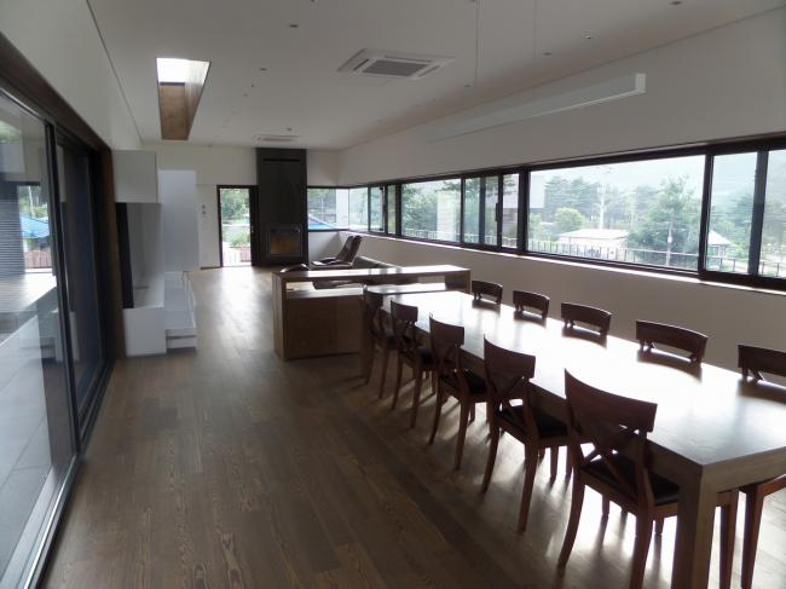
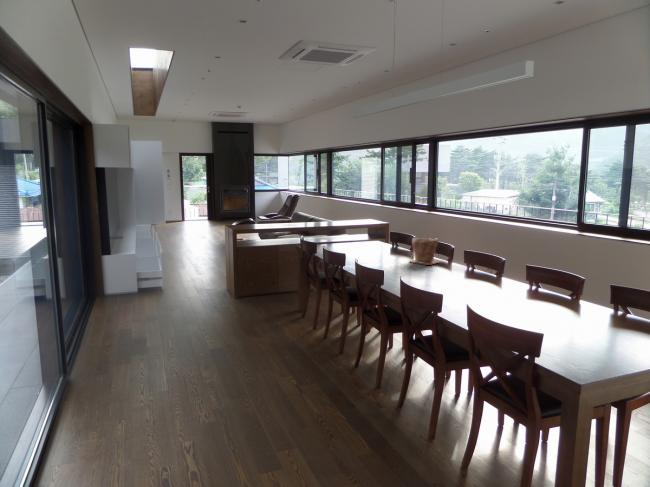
+ plant pot (424, 250)
